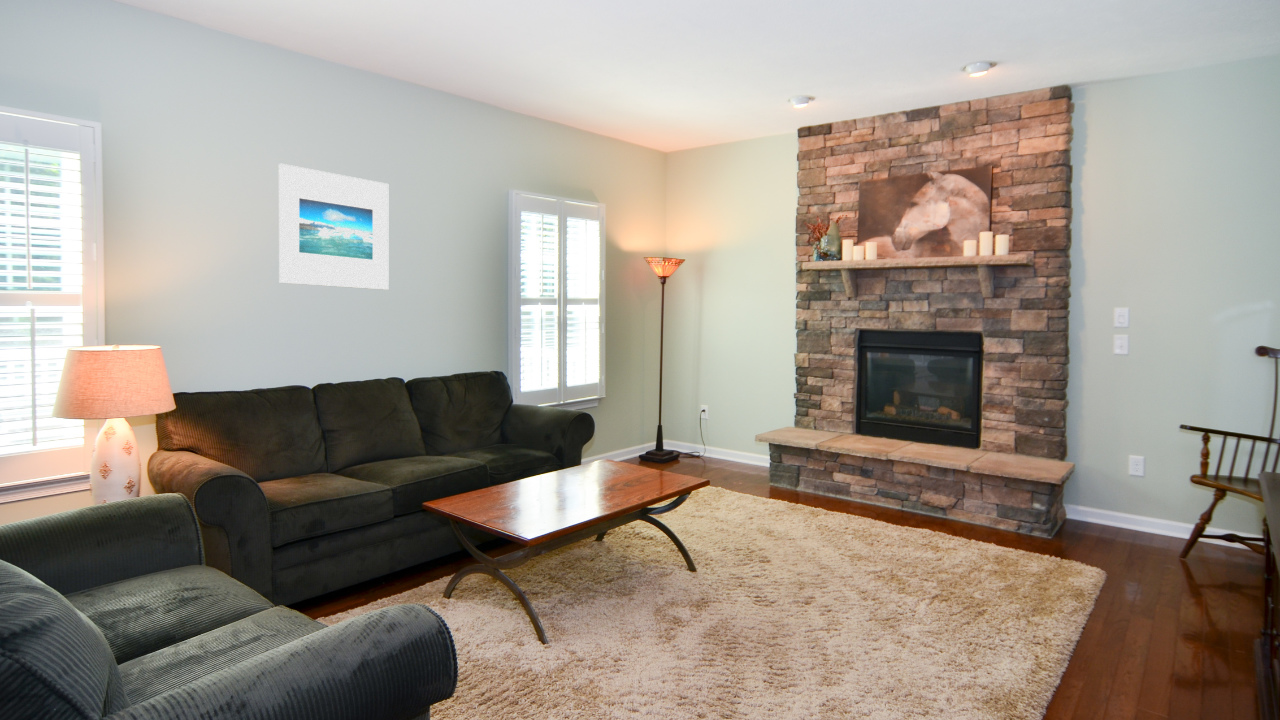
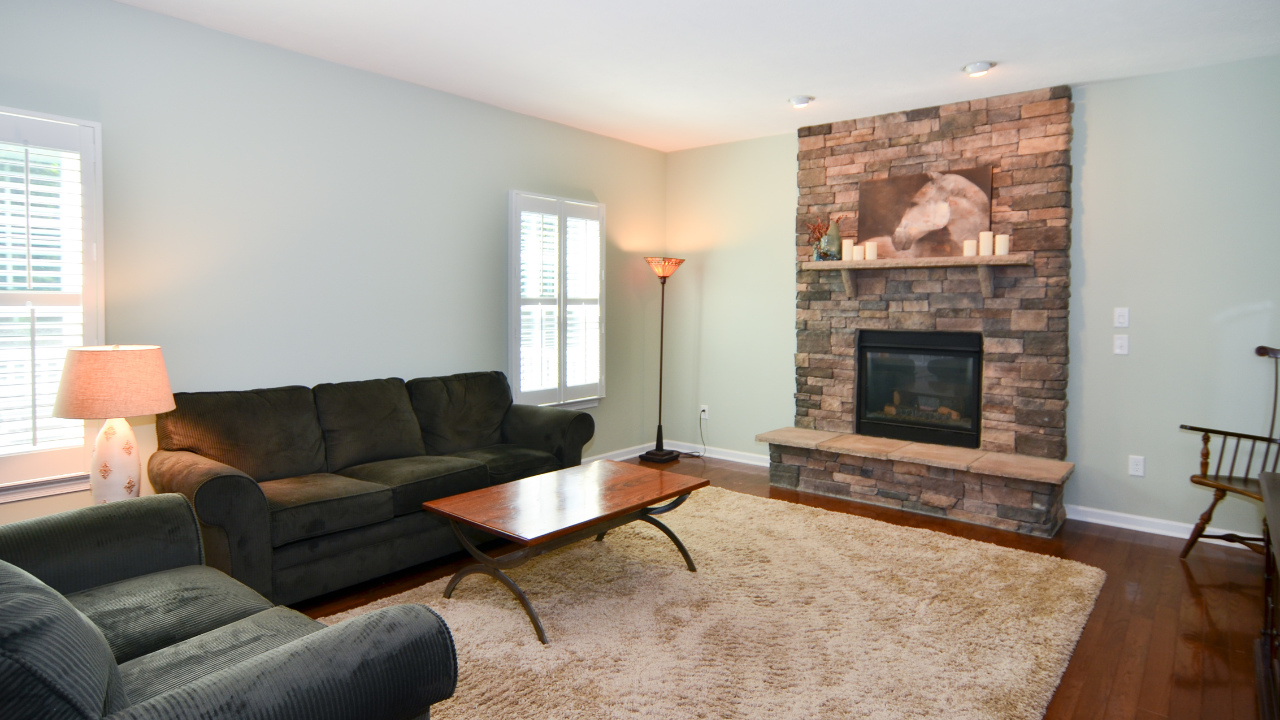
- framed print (336, 230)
